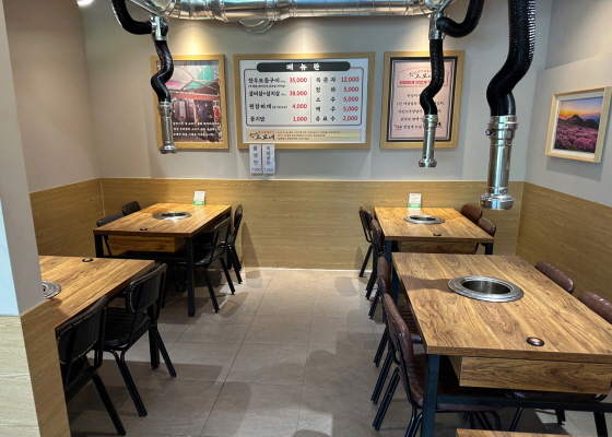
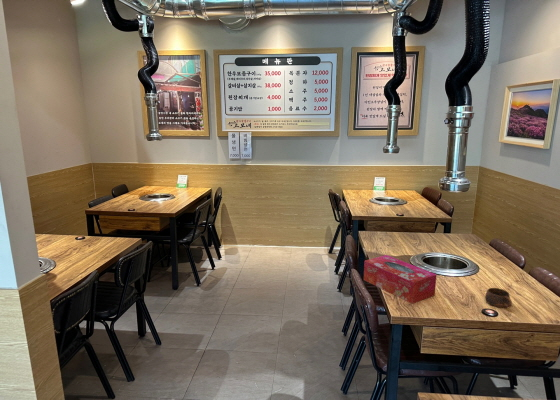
+ tissue box (398, 277)
+ cup (499, 298)
